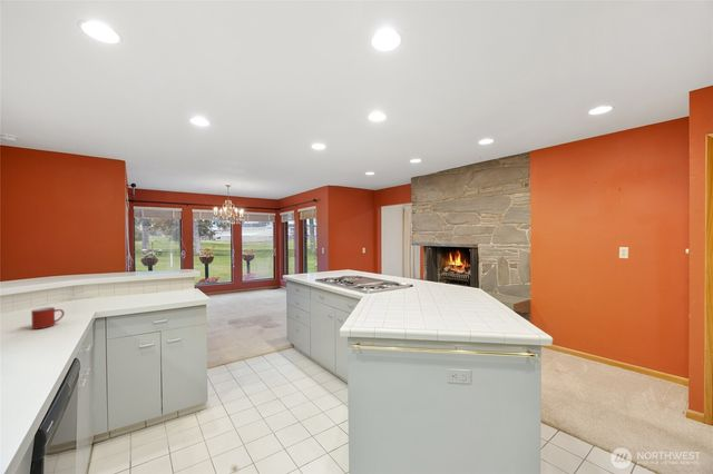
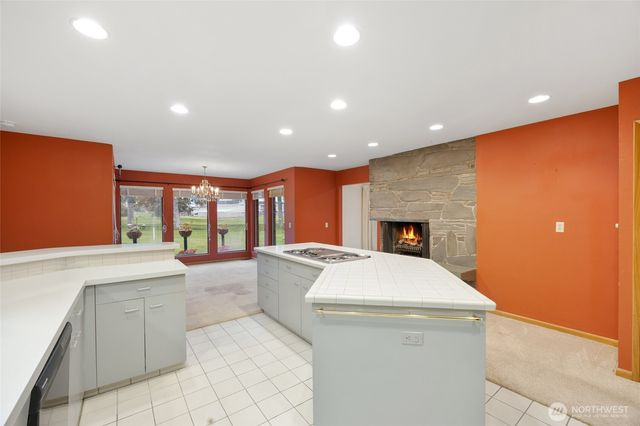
- mug (48, 316)
